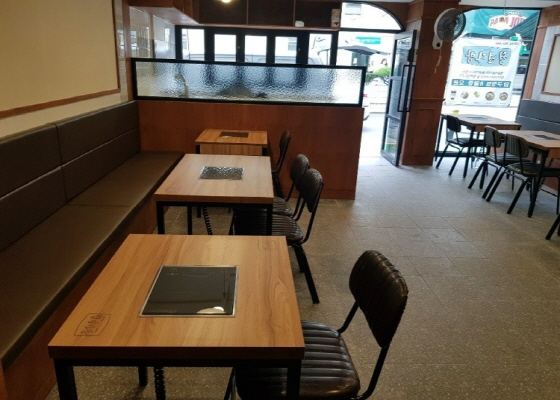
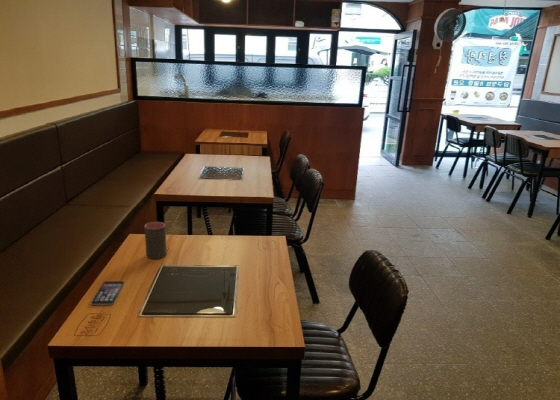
+ cup (155, 240)
+ smartphone (108, 292)
